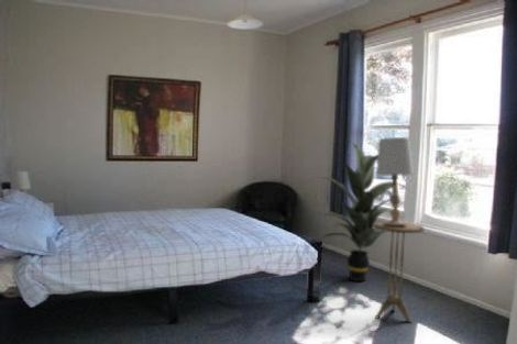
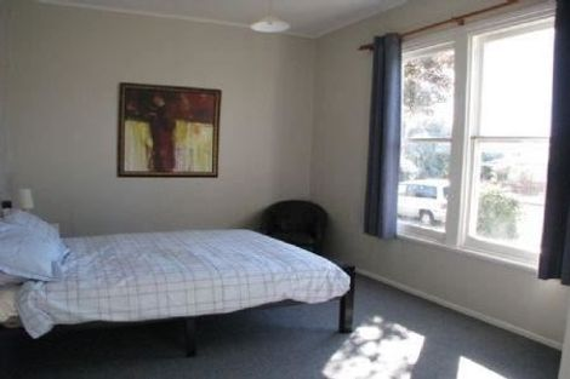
- indoor plant (360, 211)
- table lamp (396, 182)
- side table (395, 271)
